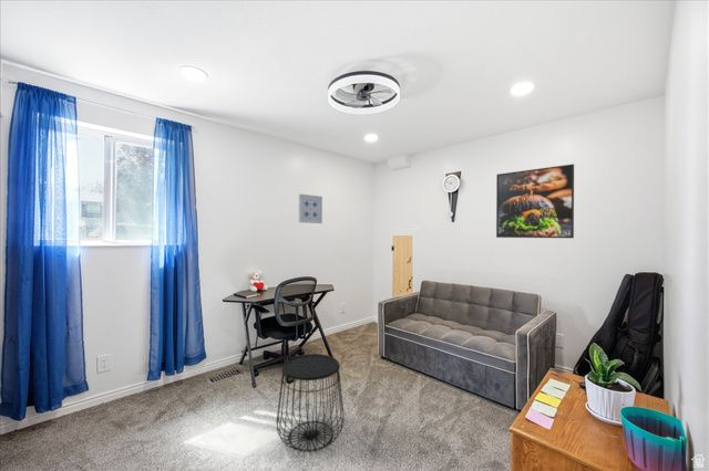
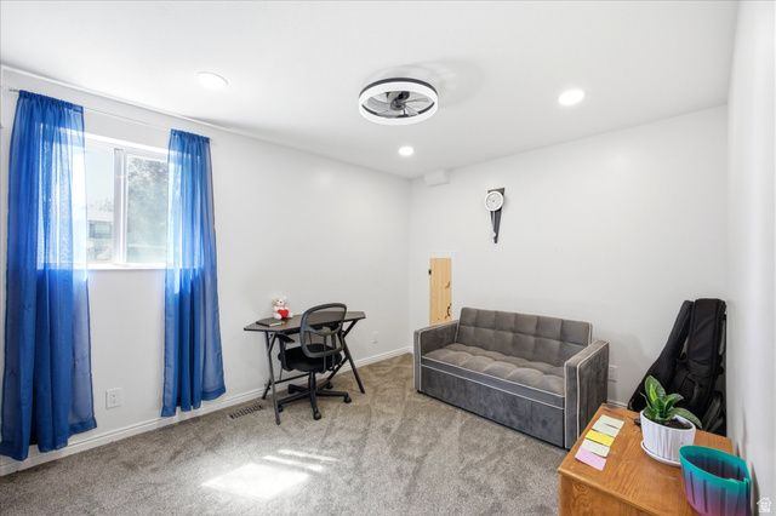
- side table (308, 399)
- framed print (532, 203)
- wall art (310, 209)
